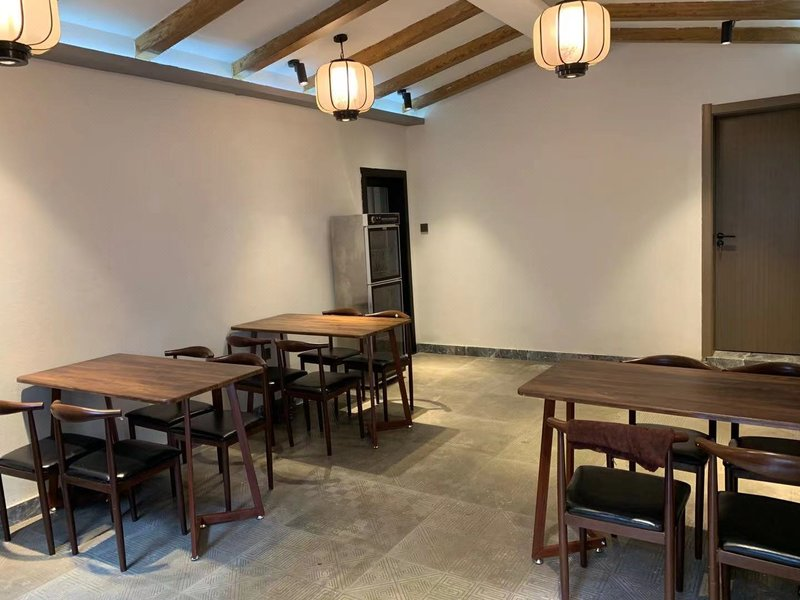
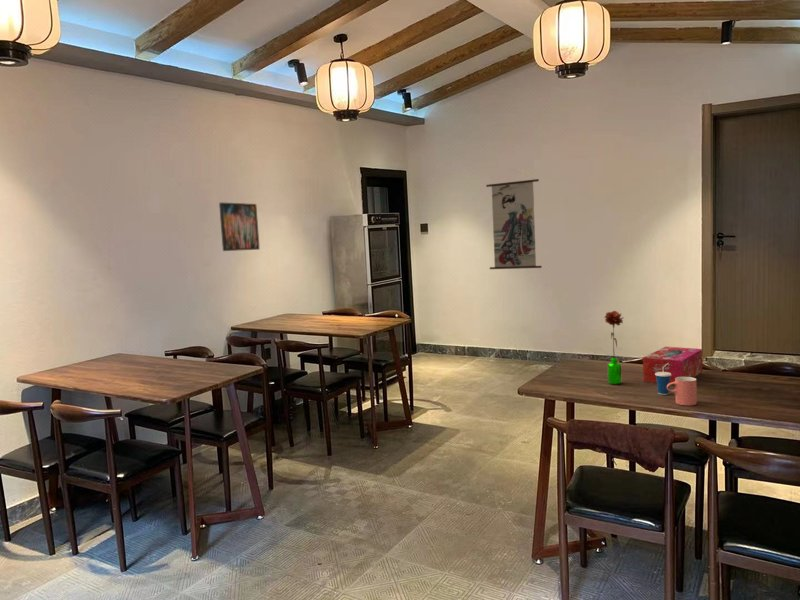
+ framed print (240, 226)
+ cup (681, 391)
+ cup (663, 377)
+ tissue box (673, 364)
+ wall scroll (513, 219)
+ flower (613, 347)
